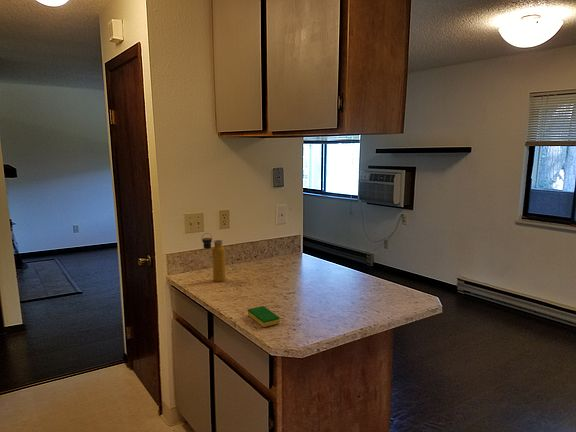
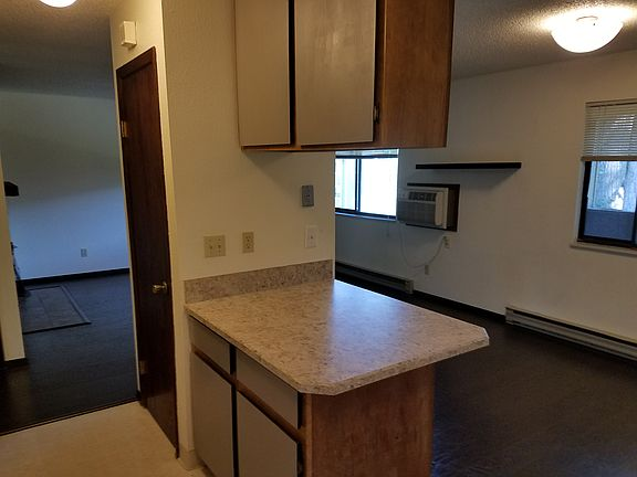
- dish sponge (263, 316)
- water bottle (213, 257)
